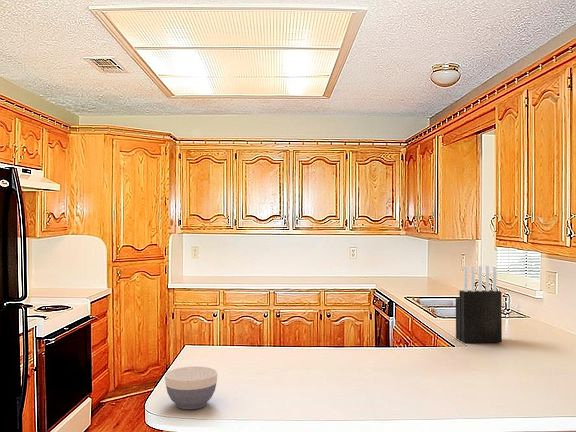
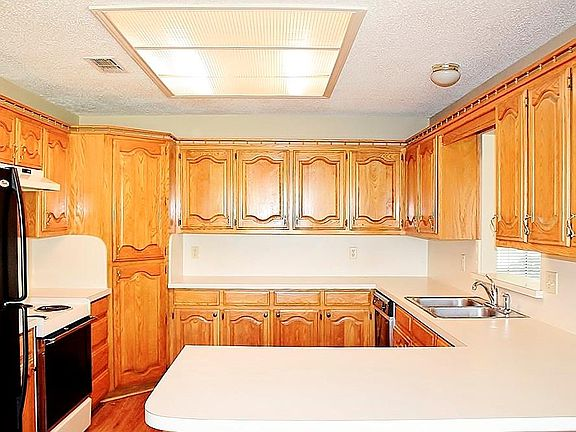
- bowl (191, 388)
- knife block (477, 302)
